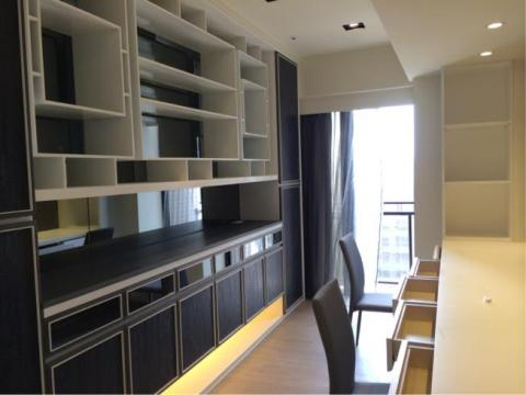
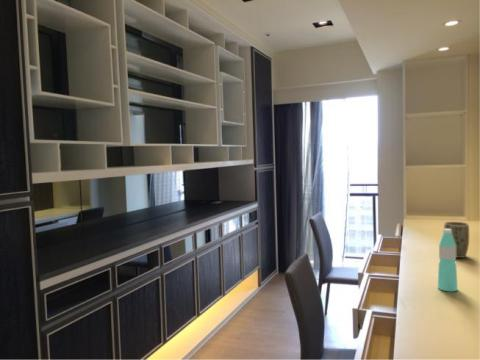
+ plant pot (456, 239)
+ water bottle (447, 259)
